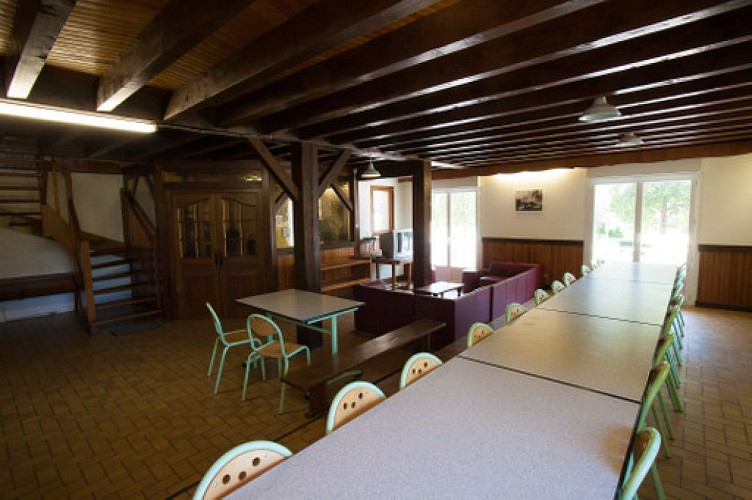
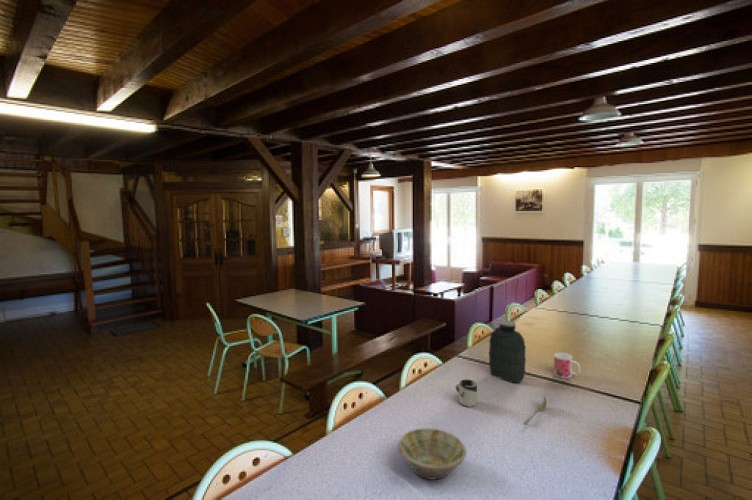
+ bowl (431, 457)
+ water jug (506, 350)
+ mug (566, 366)
+ soupspoon (537, 410)
+ cup (465, 391)
